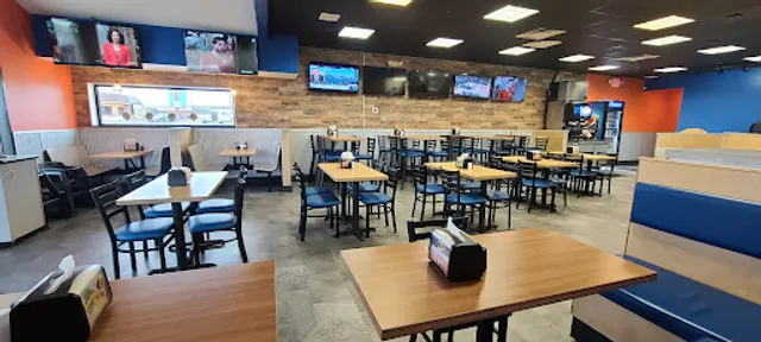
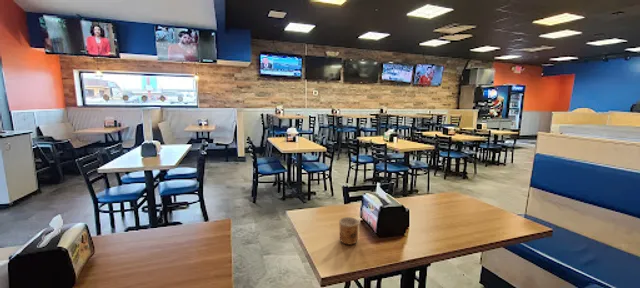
+ cup (348, 230)
